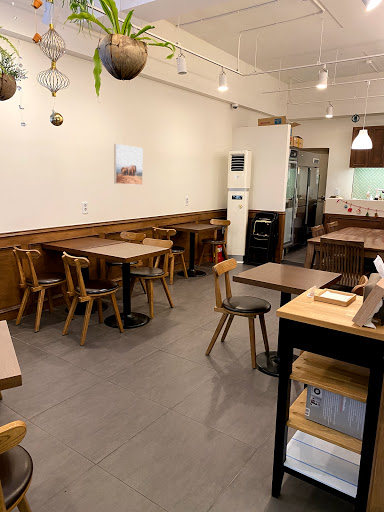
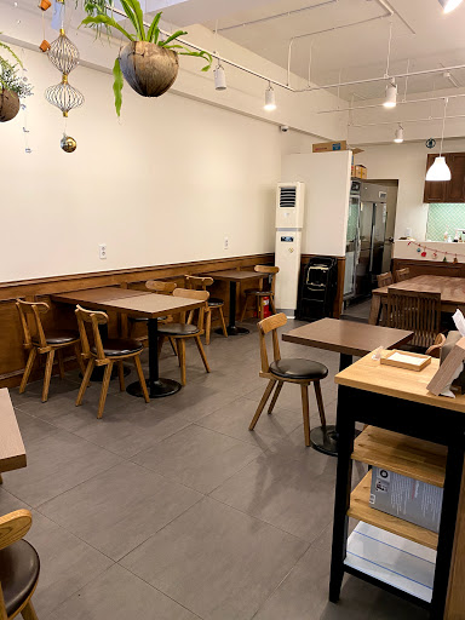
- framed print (129, 165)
